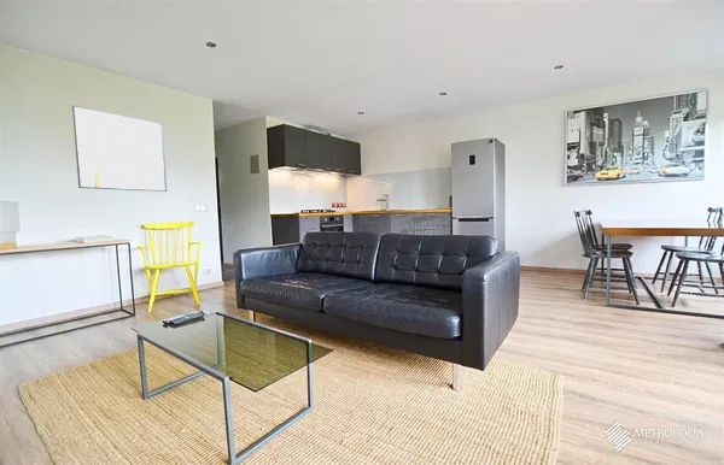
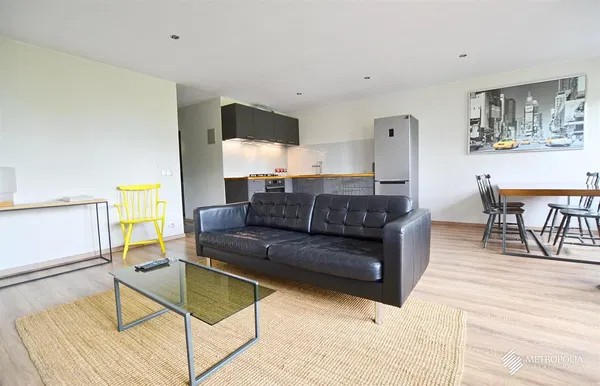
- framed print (124, 152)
